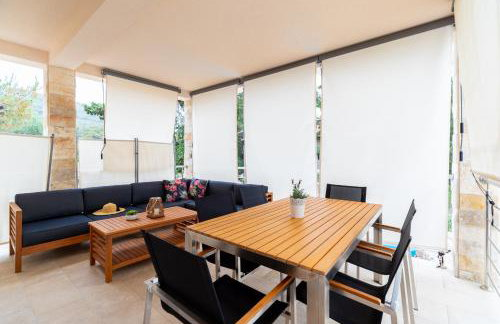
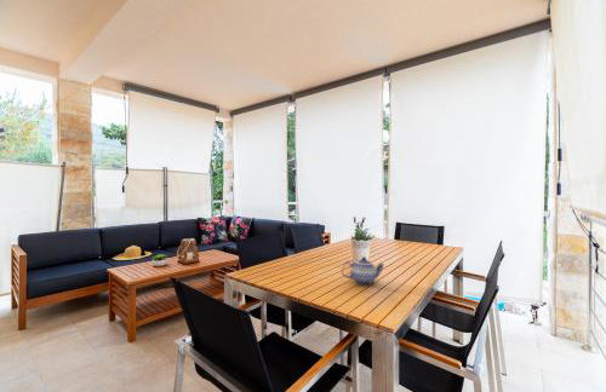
+ teapot (362, 269)
